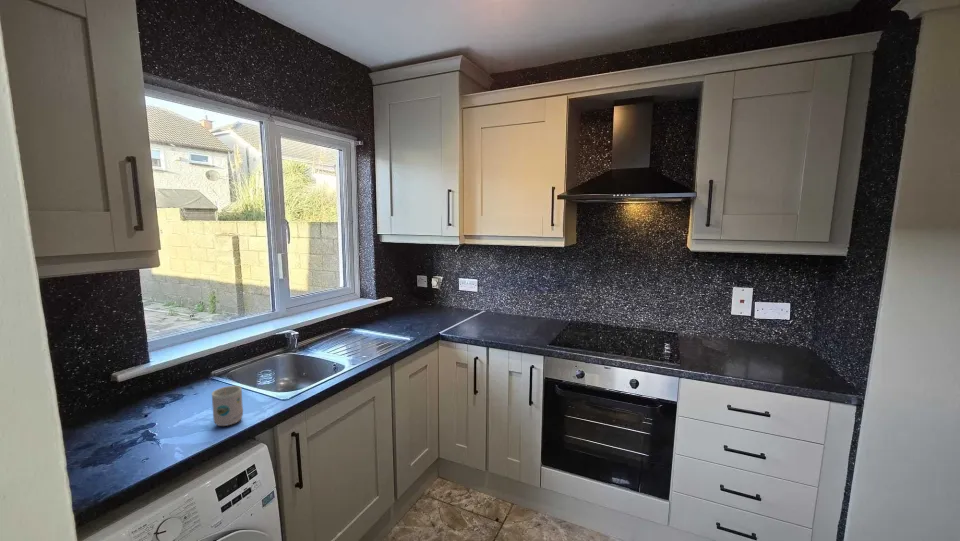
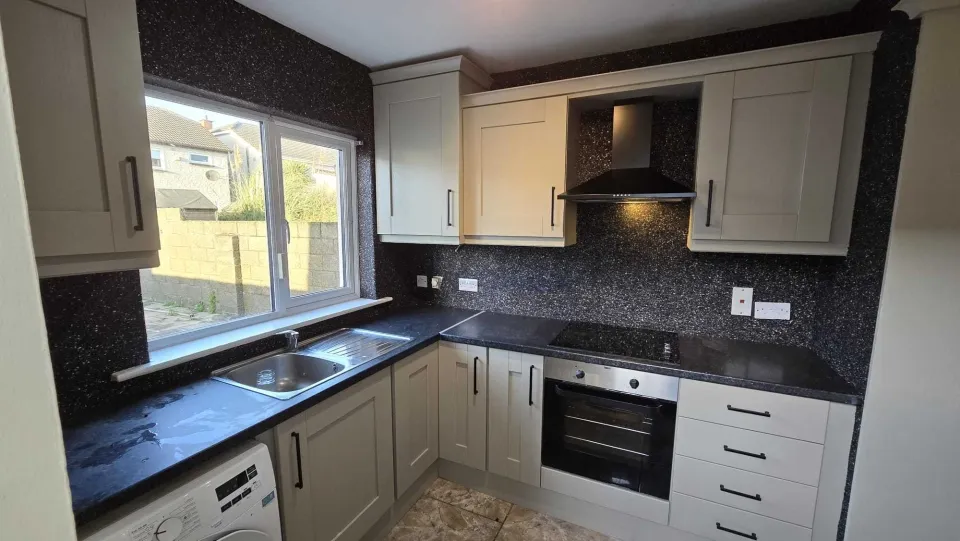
- mug (228, 400)
